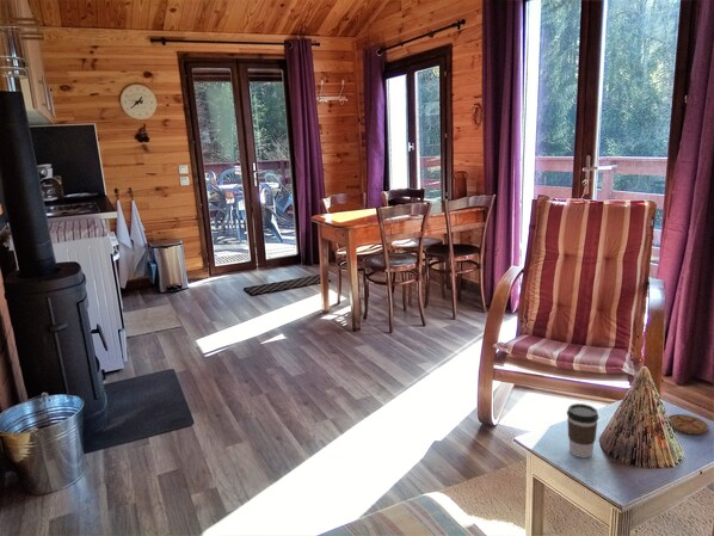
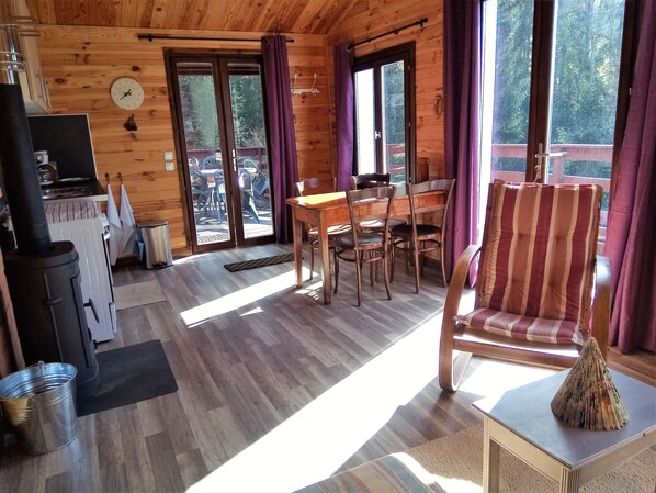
- coffee cup (581, 431)
- coaster (687, 424)
